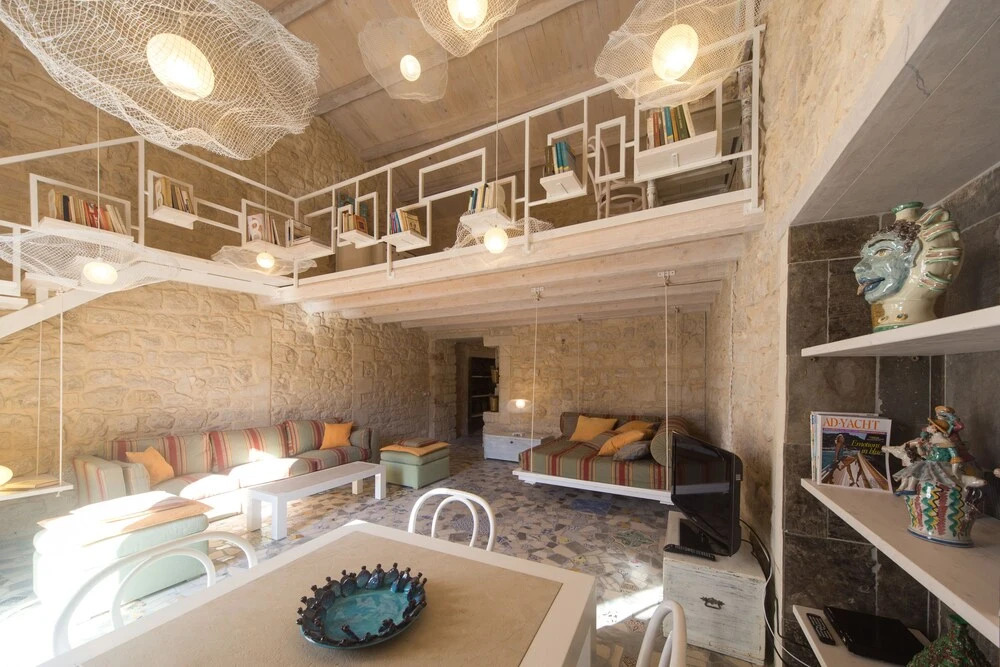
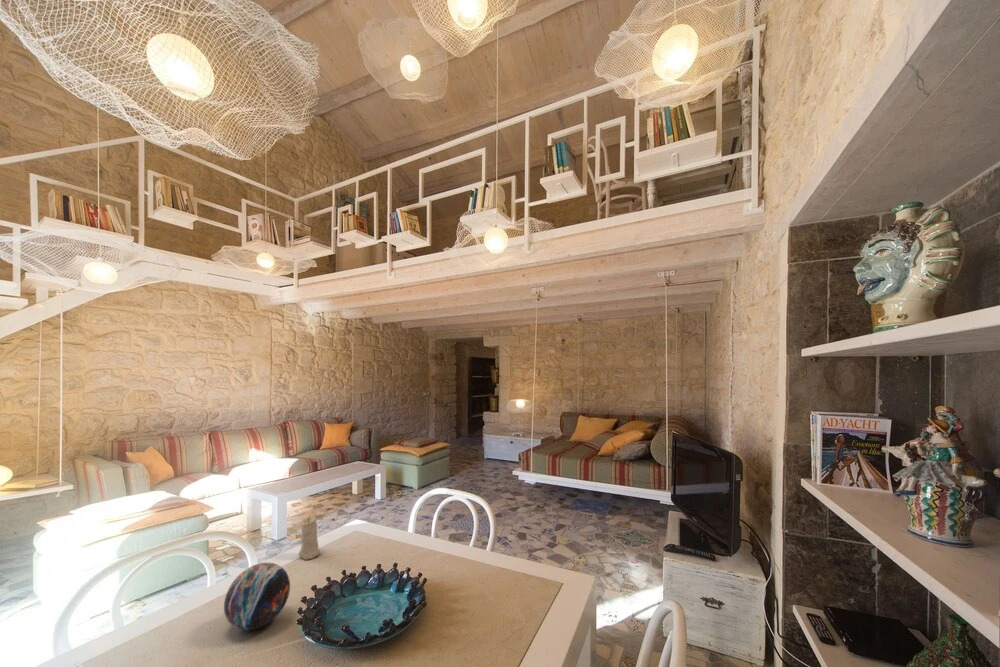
+ decorative orb (258, 595)
+ candle (309, 535)
